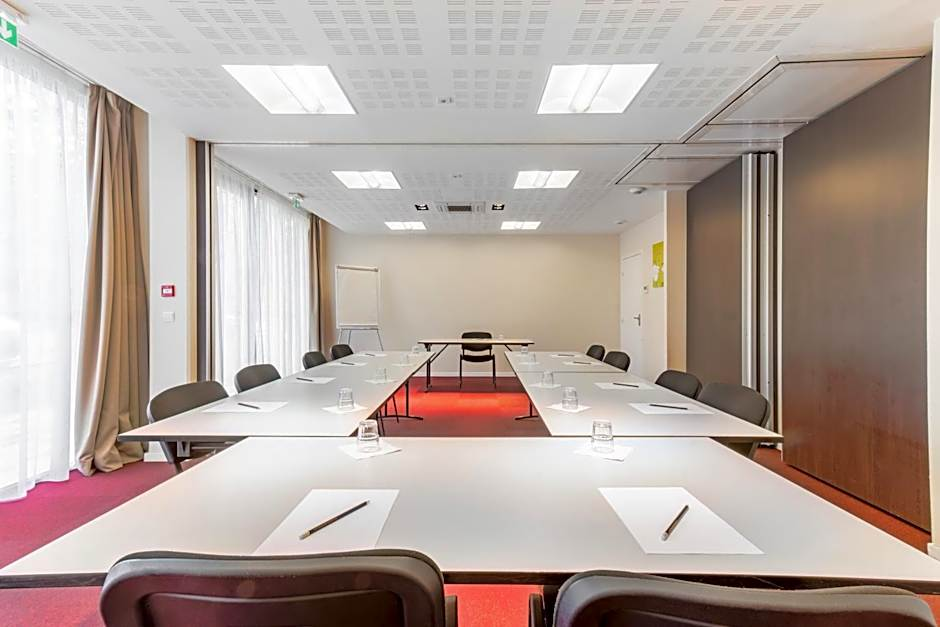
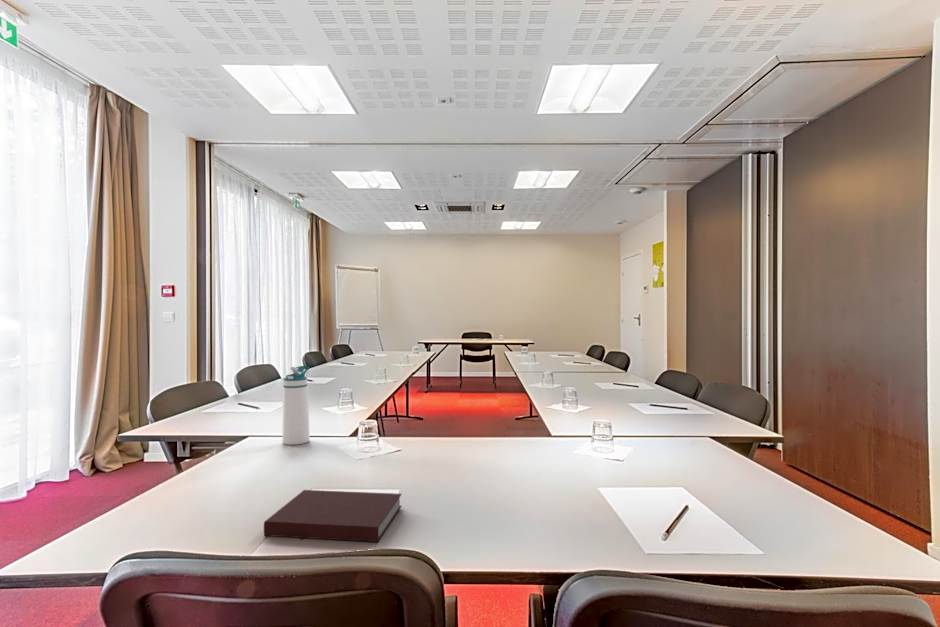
+ notebook (337, 513)
+ water bottle (297, 403)
